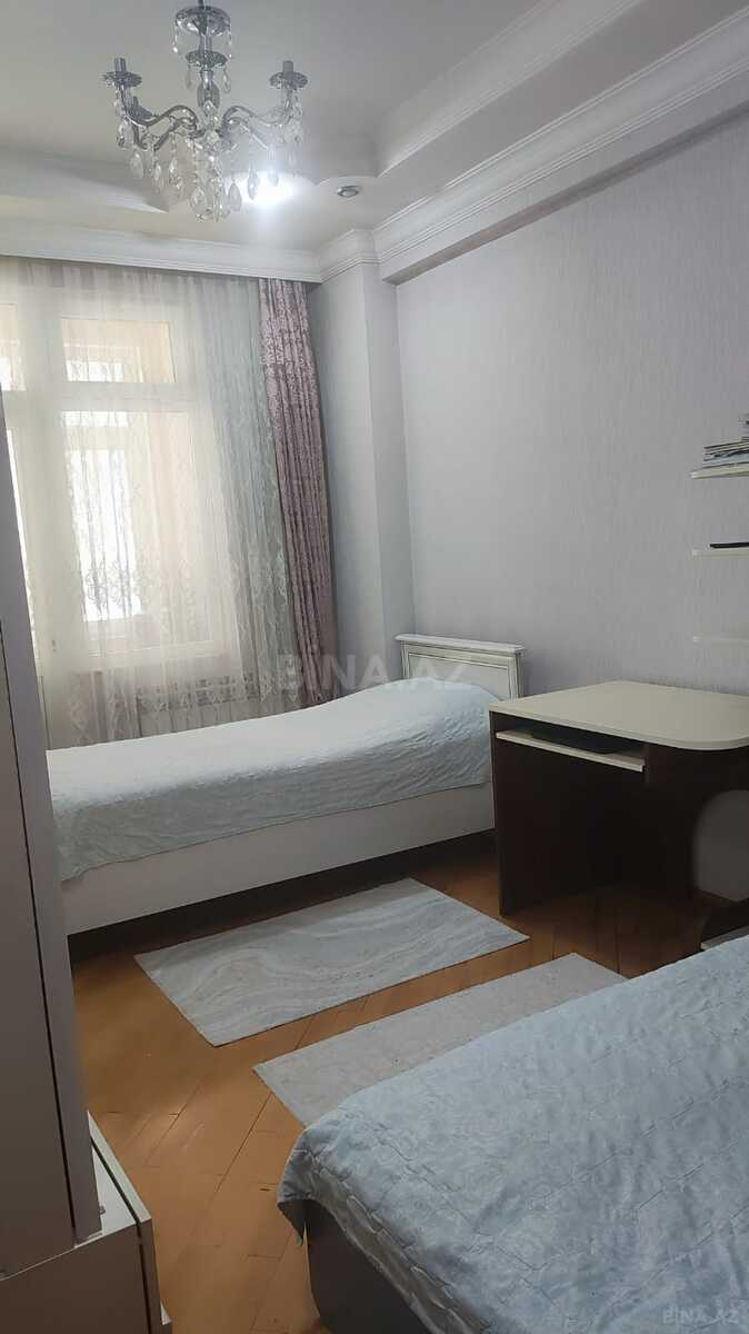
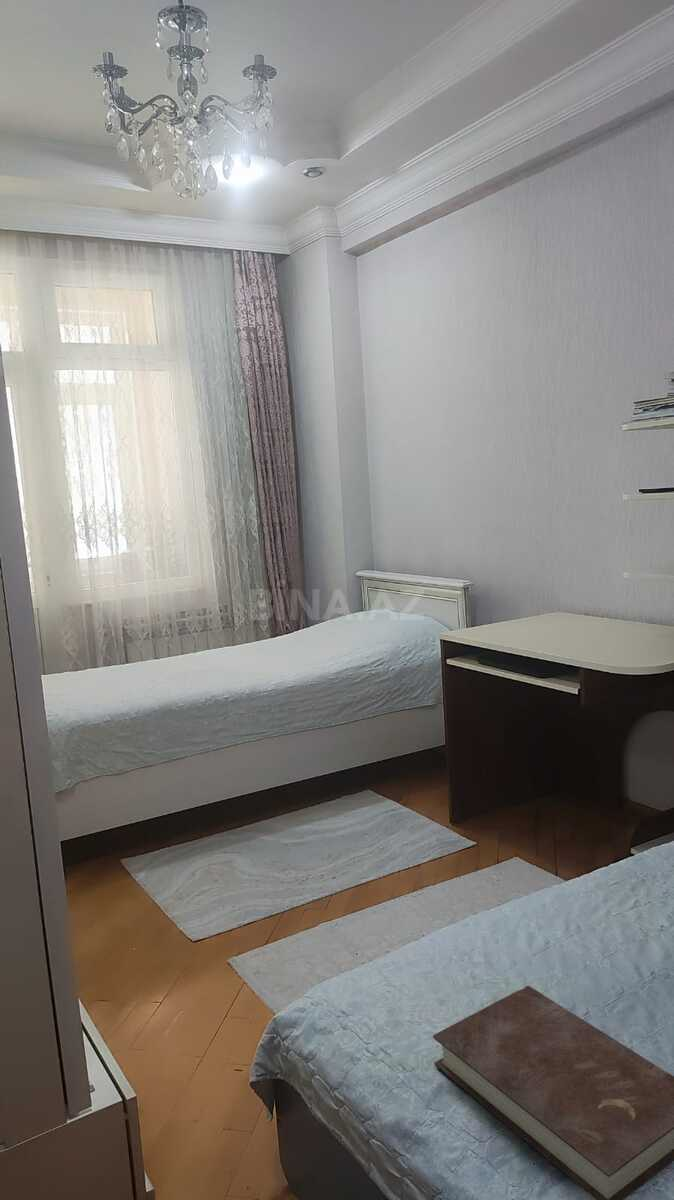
+ book (563, 1080)
